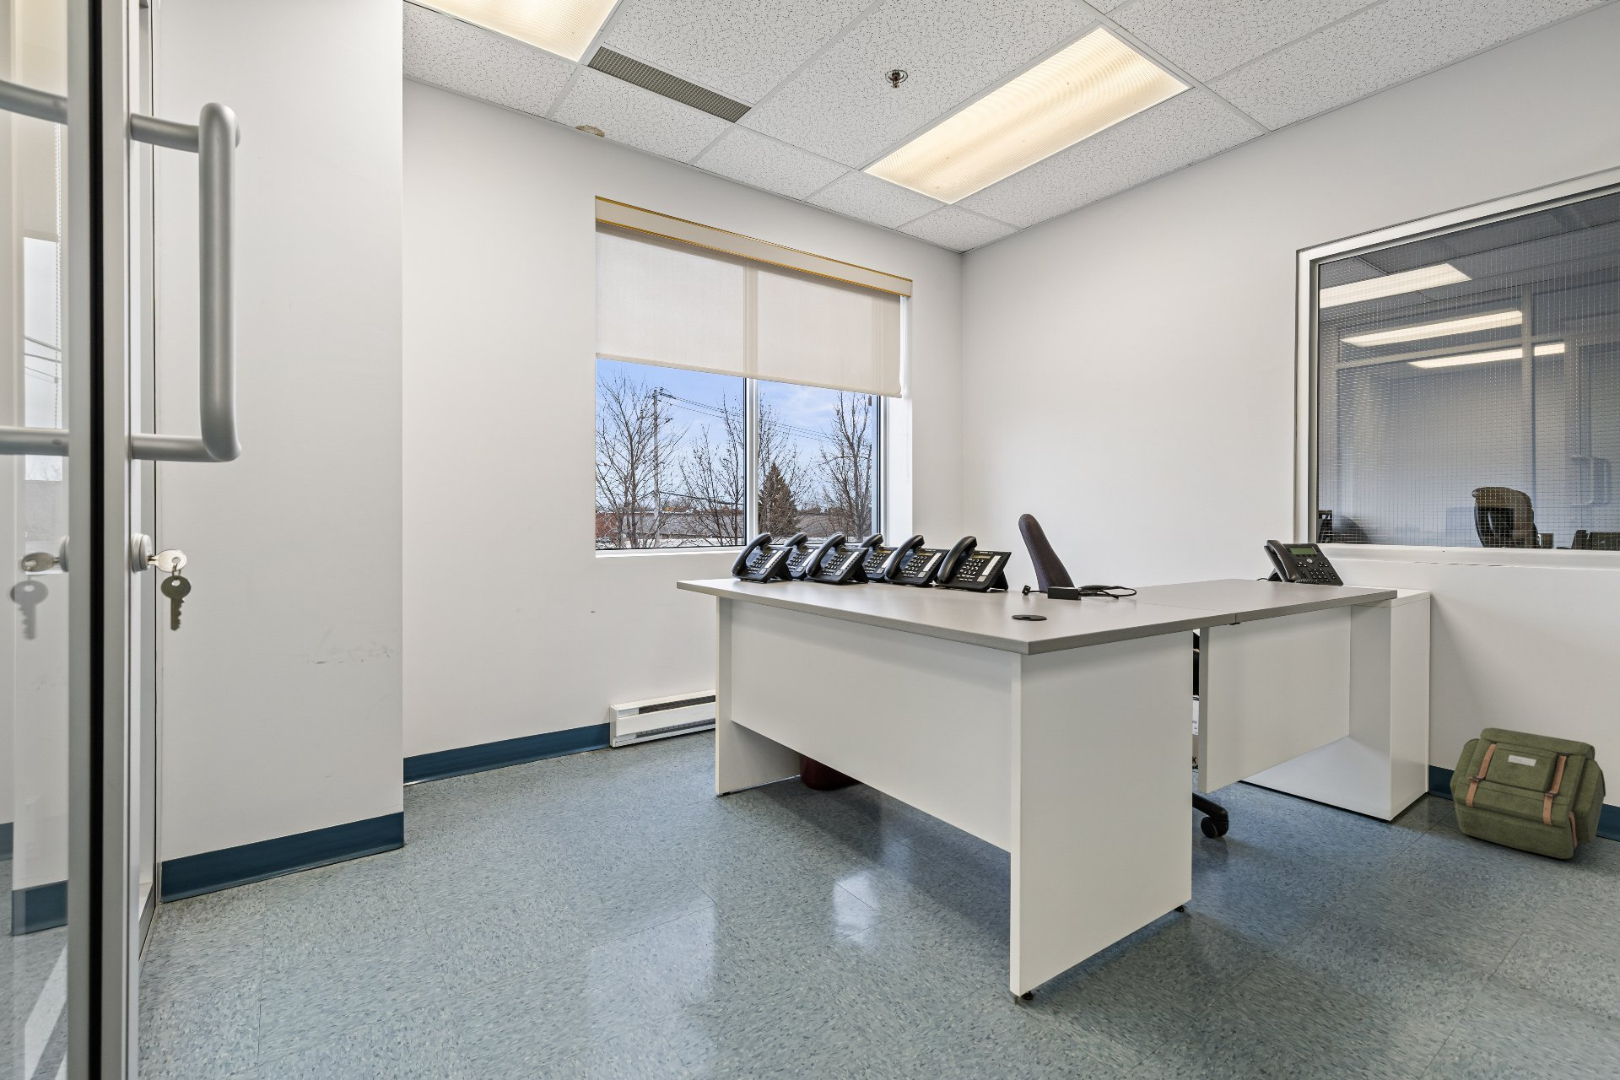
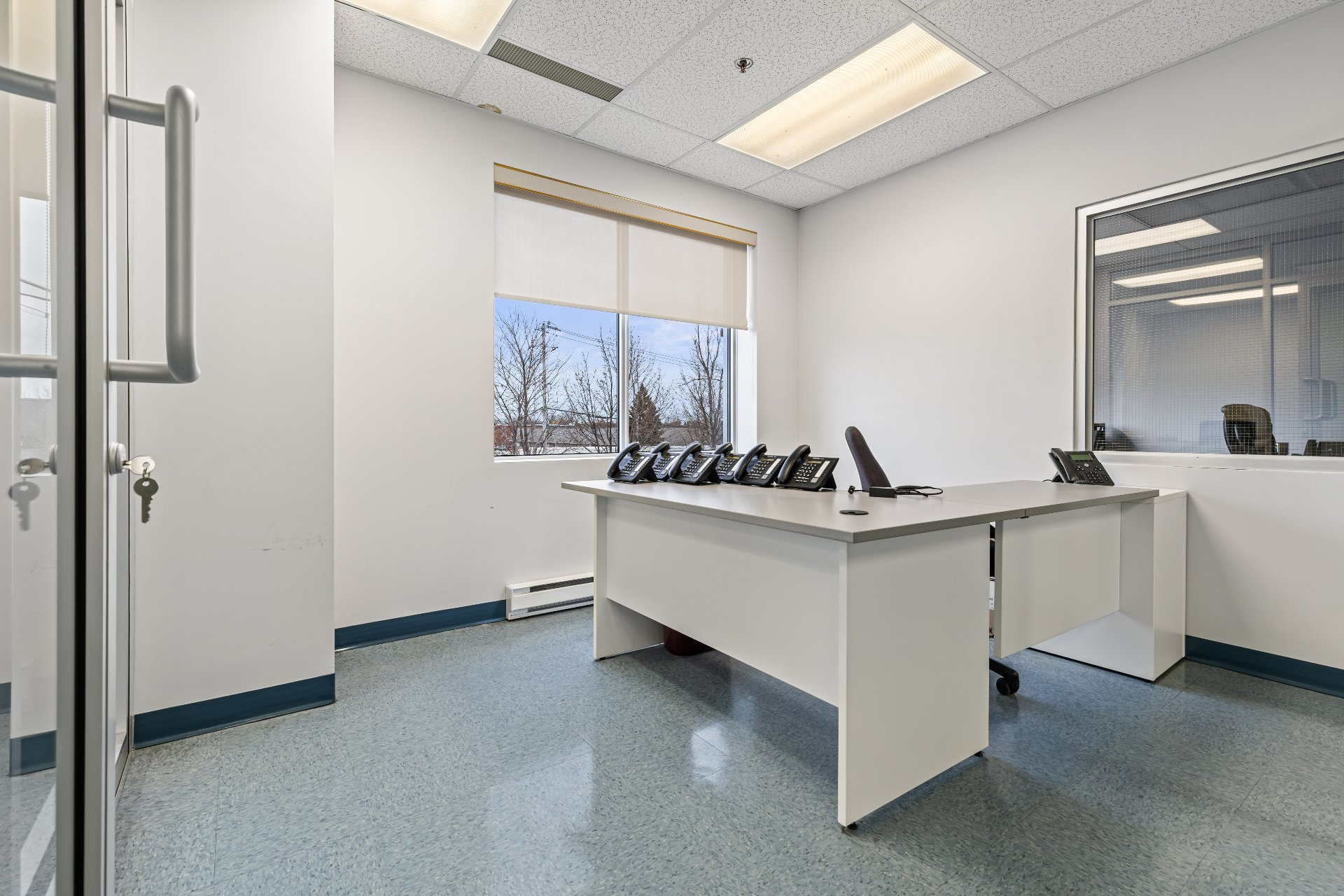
- backpack (1526, 788)
